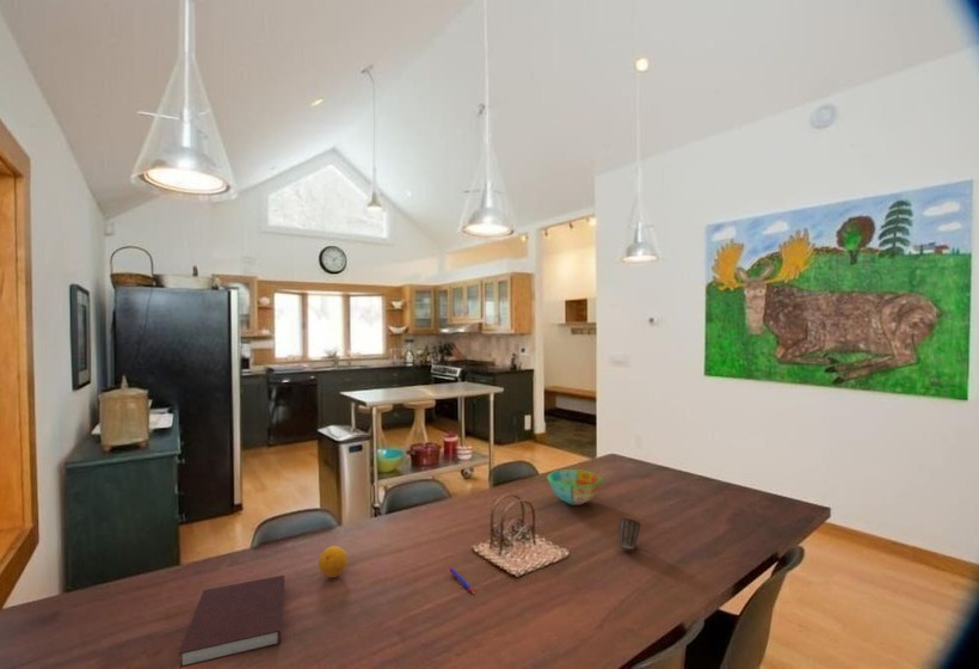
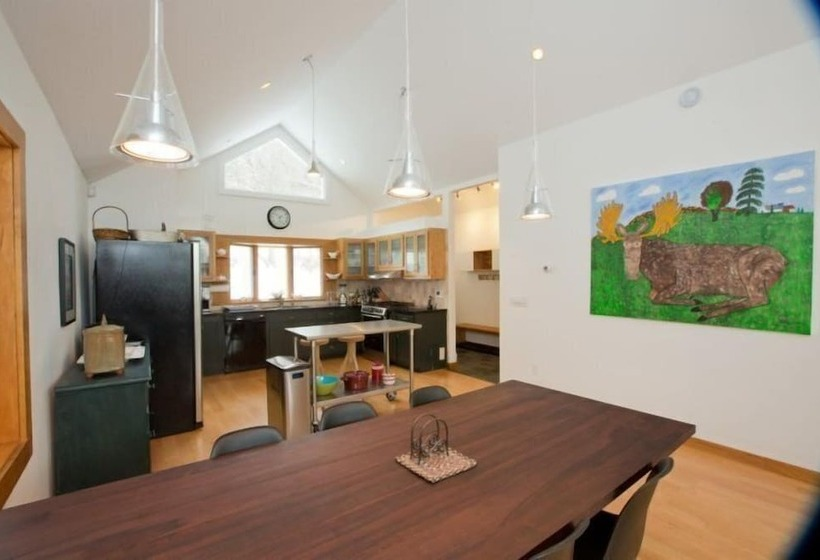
- bowl (574, 489)
- notebook (239, 615)
- mug (629, 533)
- pen (461, 579)
- fruit (333, 561)
